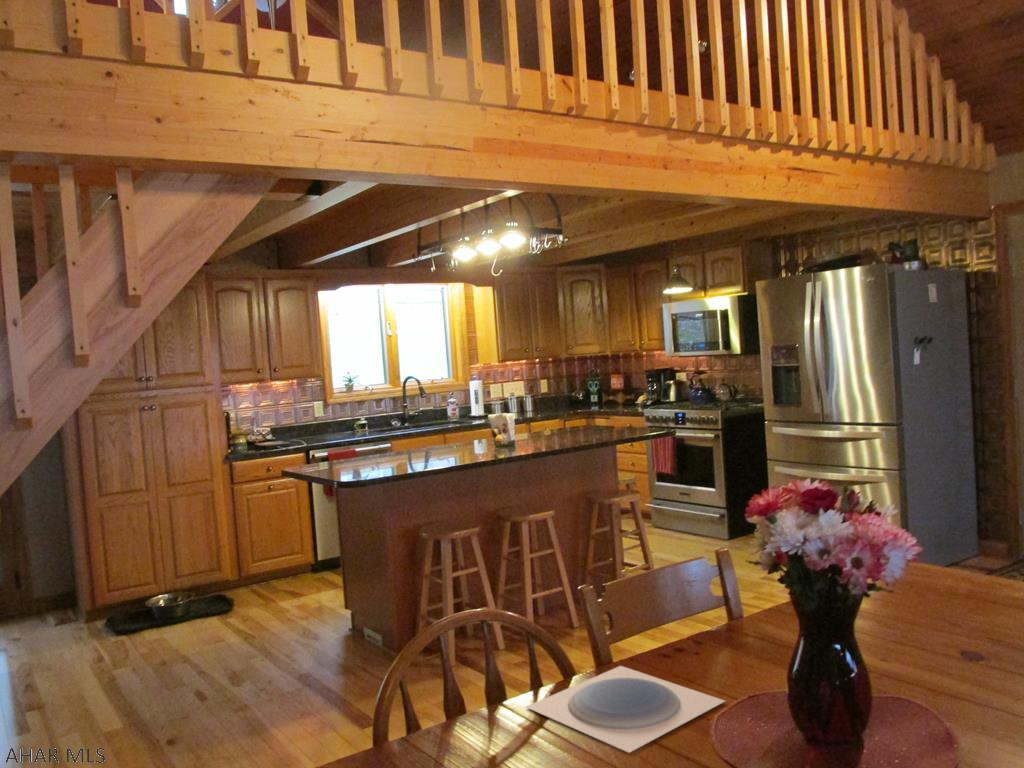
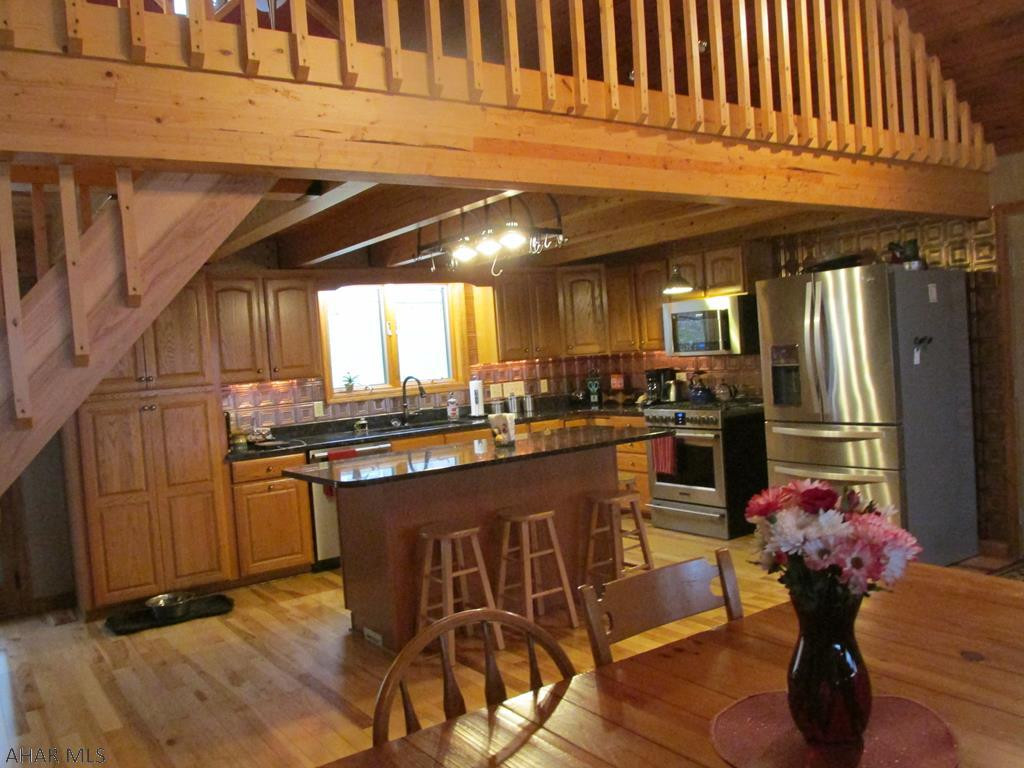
- plate (623, 697)
